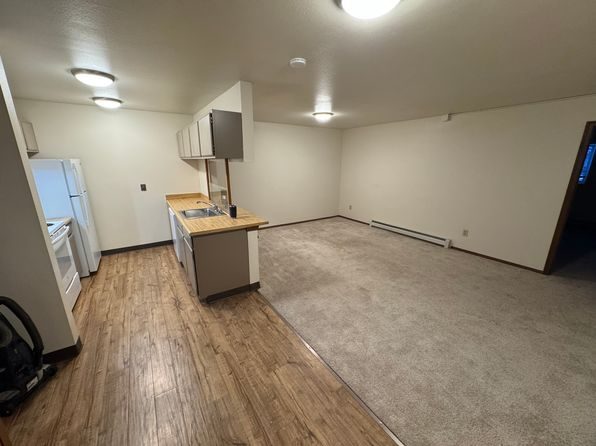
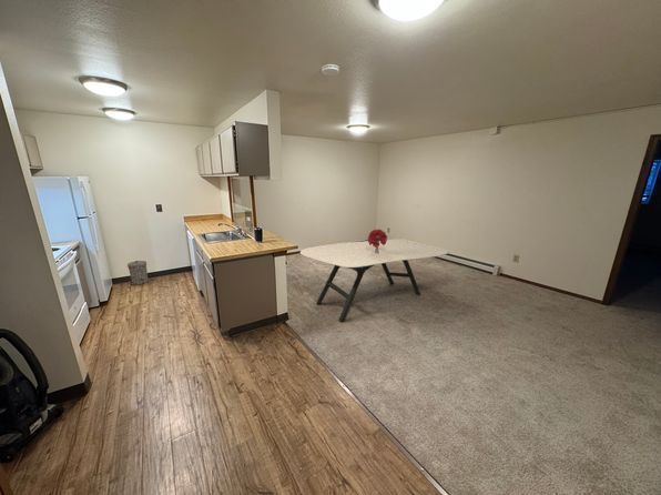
+ bouquet (376, 241)
+ trash can (138, 272)
+ dining table (369, 267)
